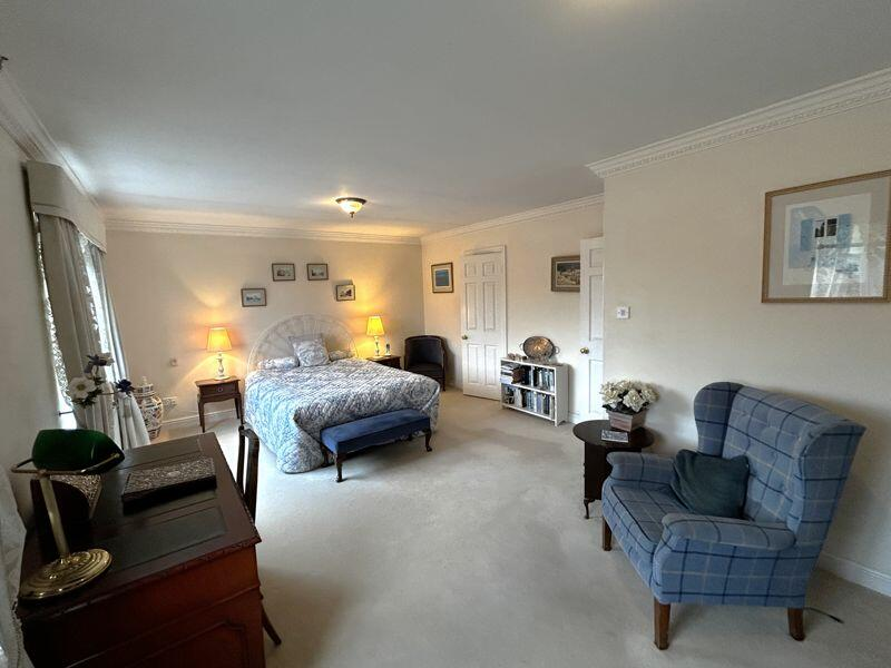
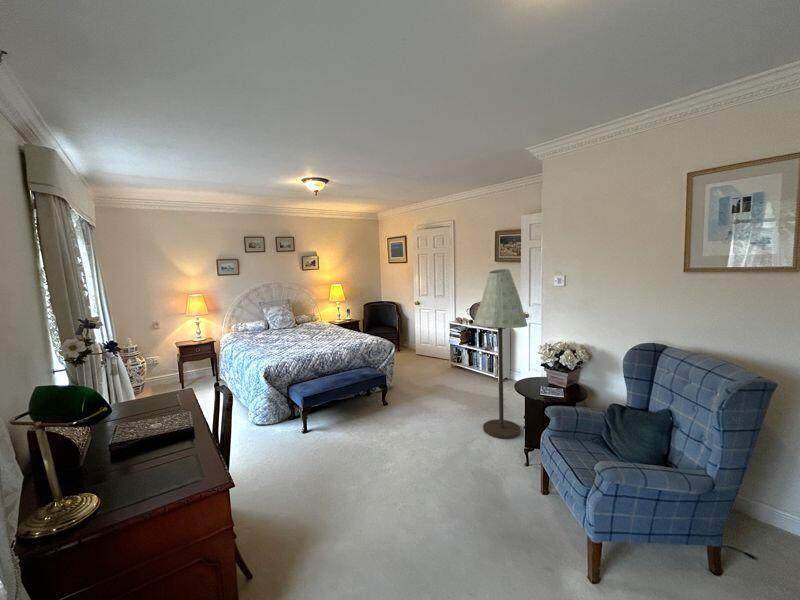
+ floor lamp (500, 351)
